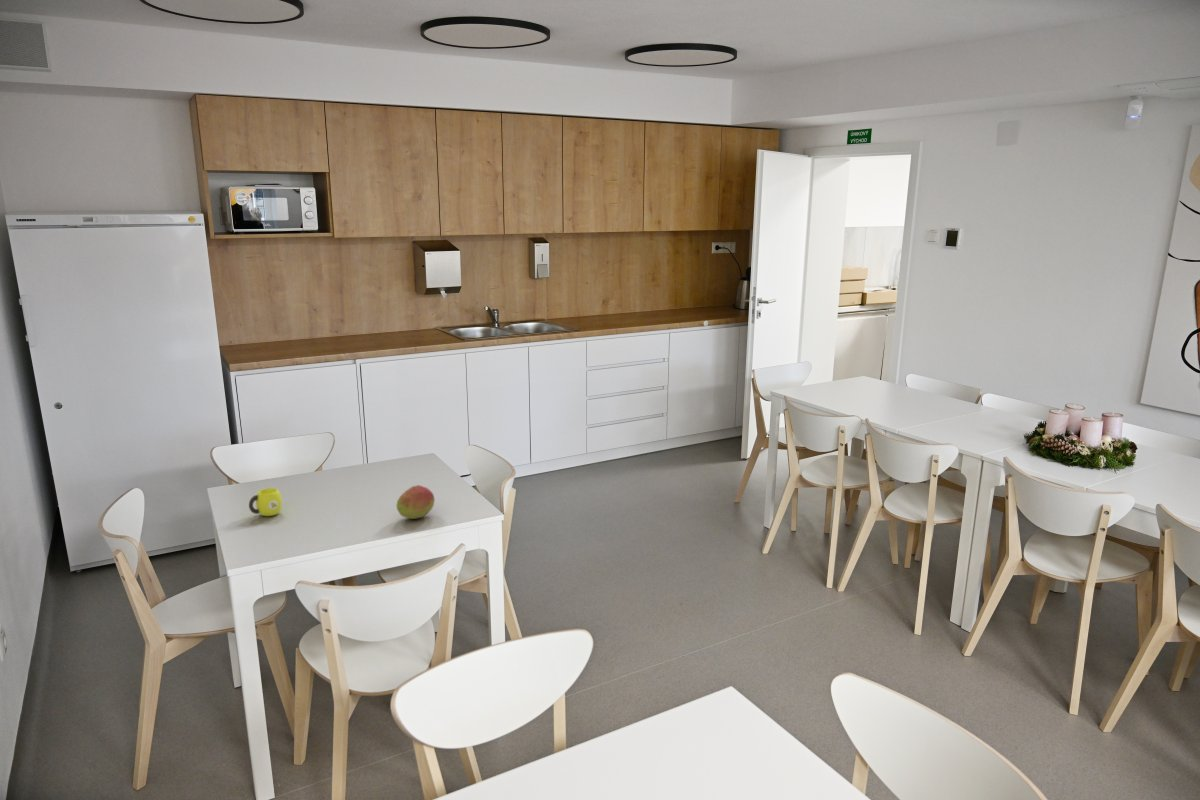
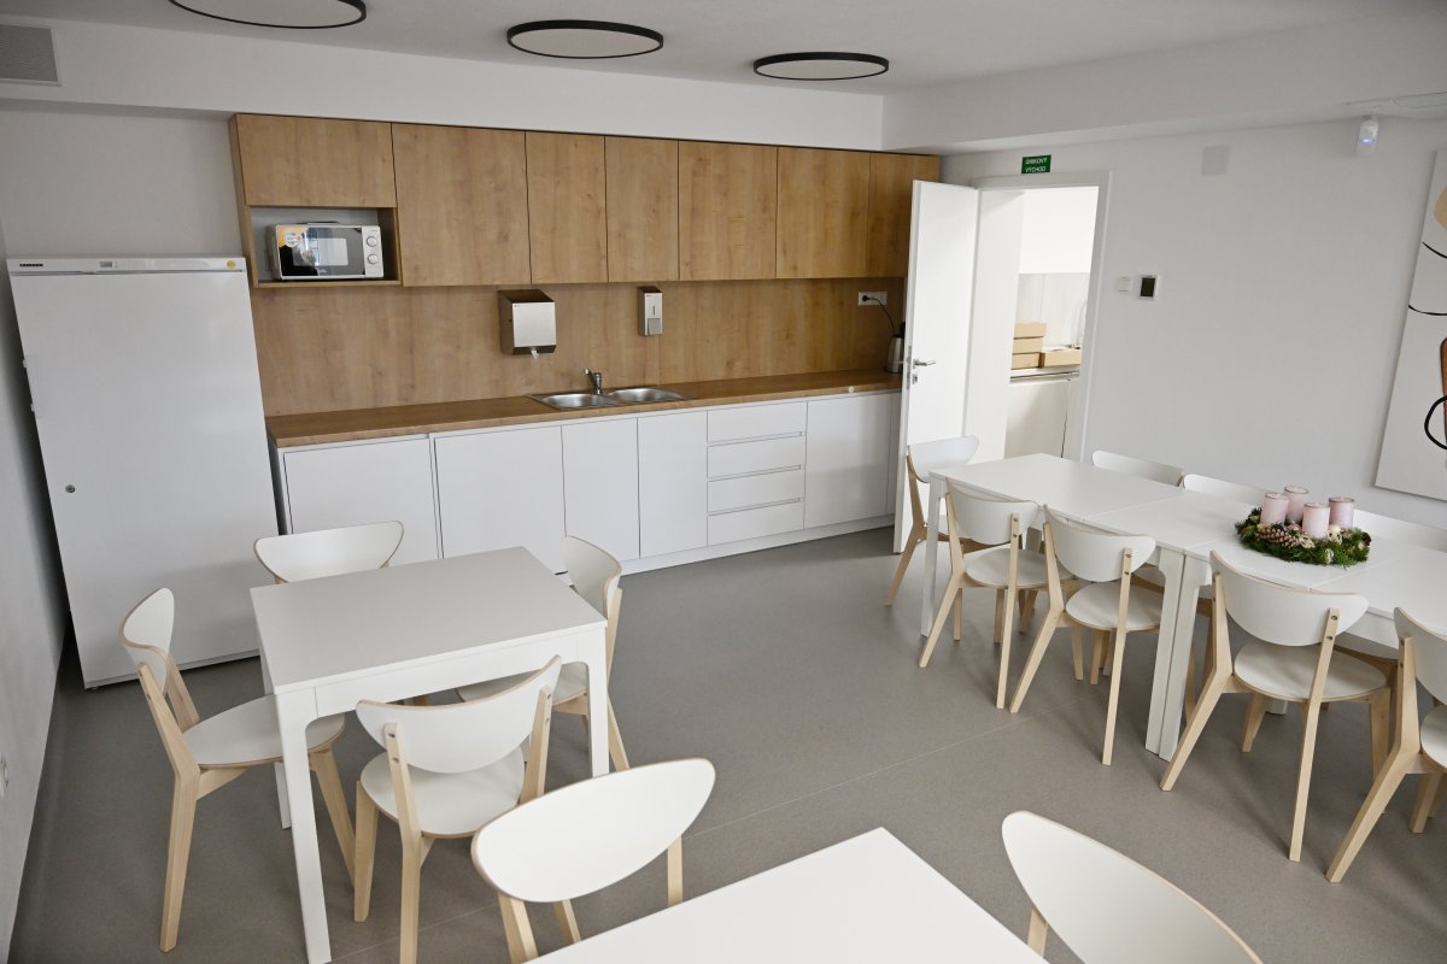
- fruit (415, 502)
- cup (265, 503)
